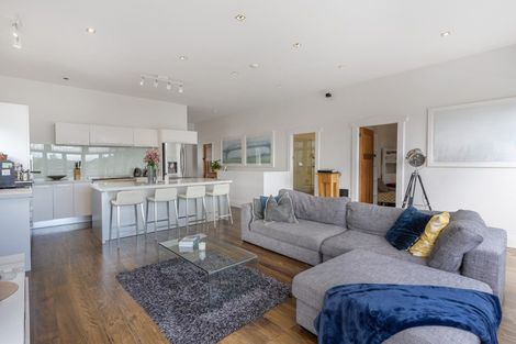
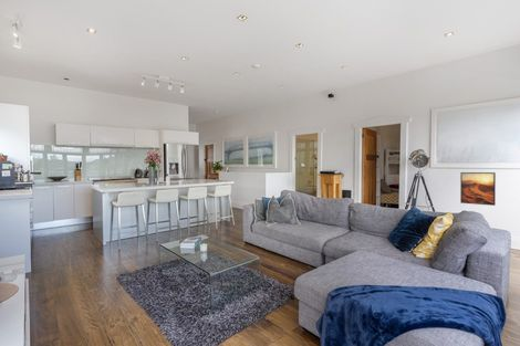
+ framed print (477, 188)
